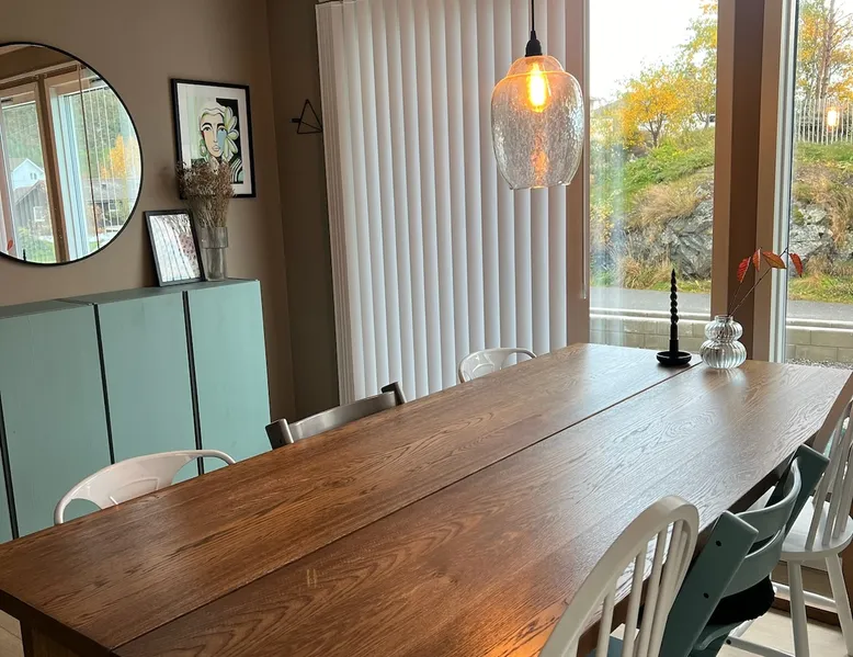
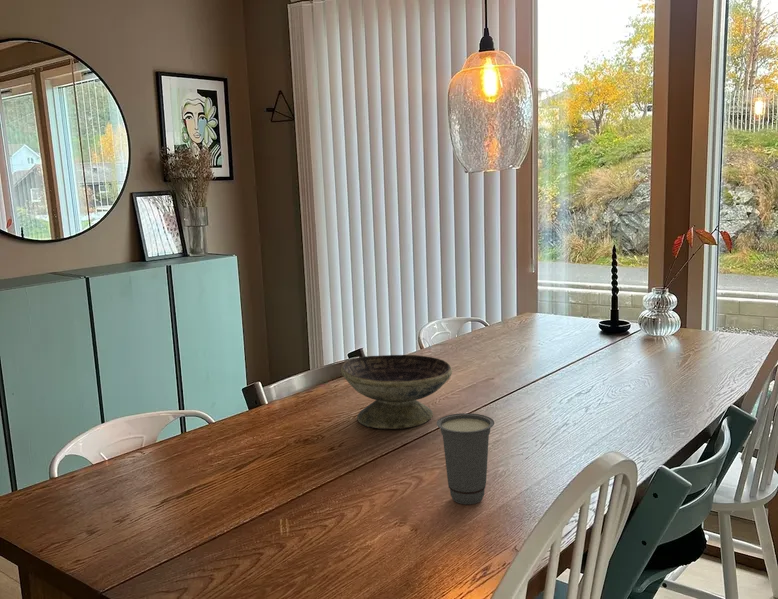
+ cup (466, 460)
+ decorative bowl (397, 389)
